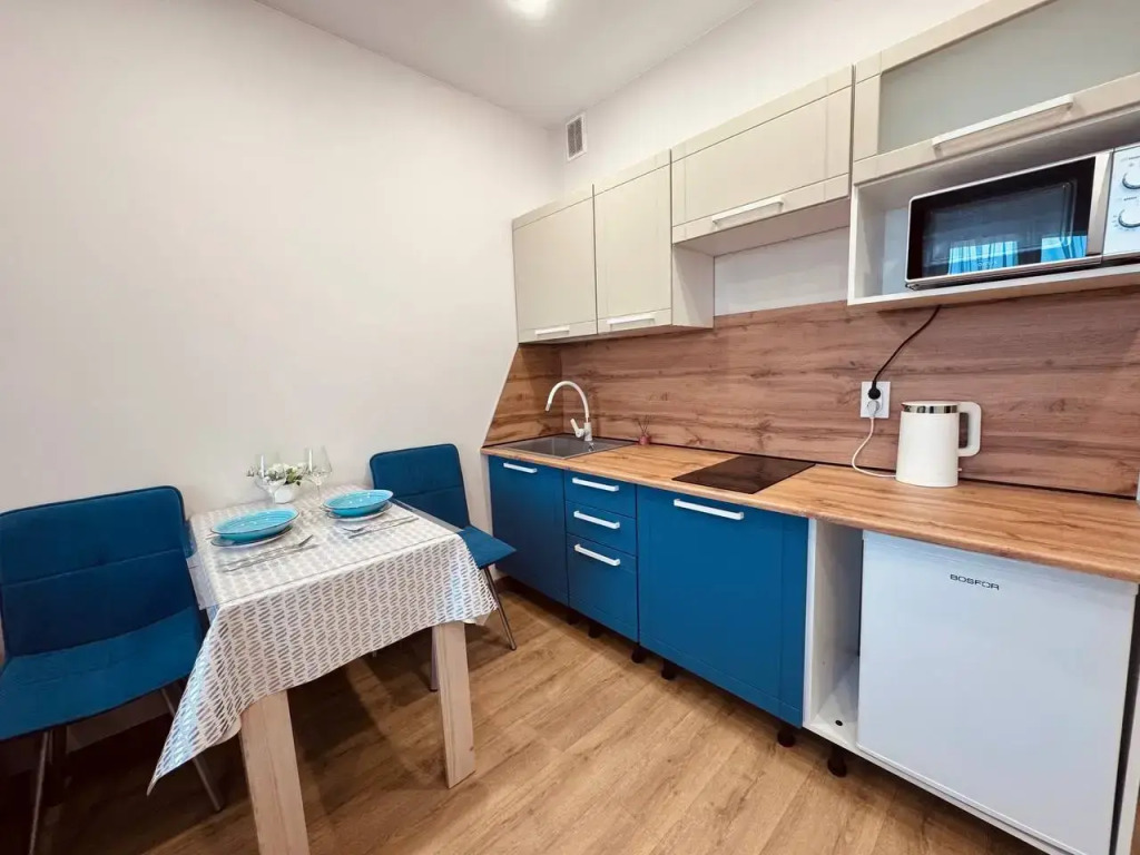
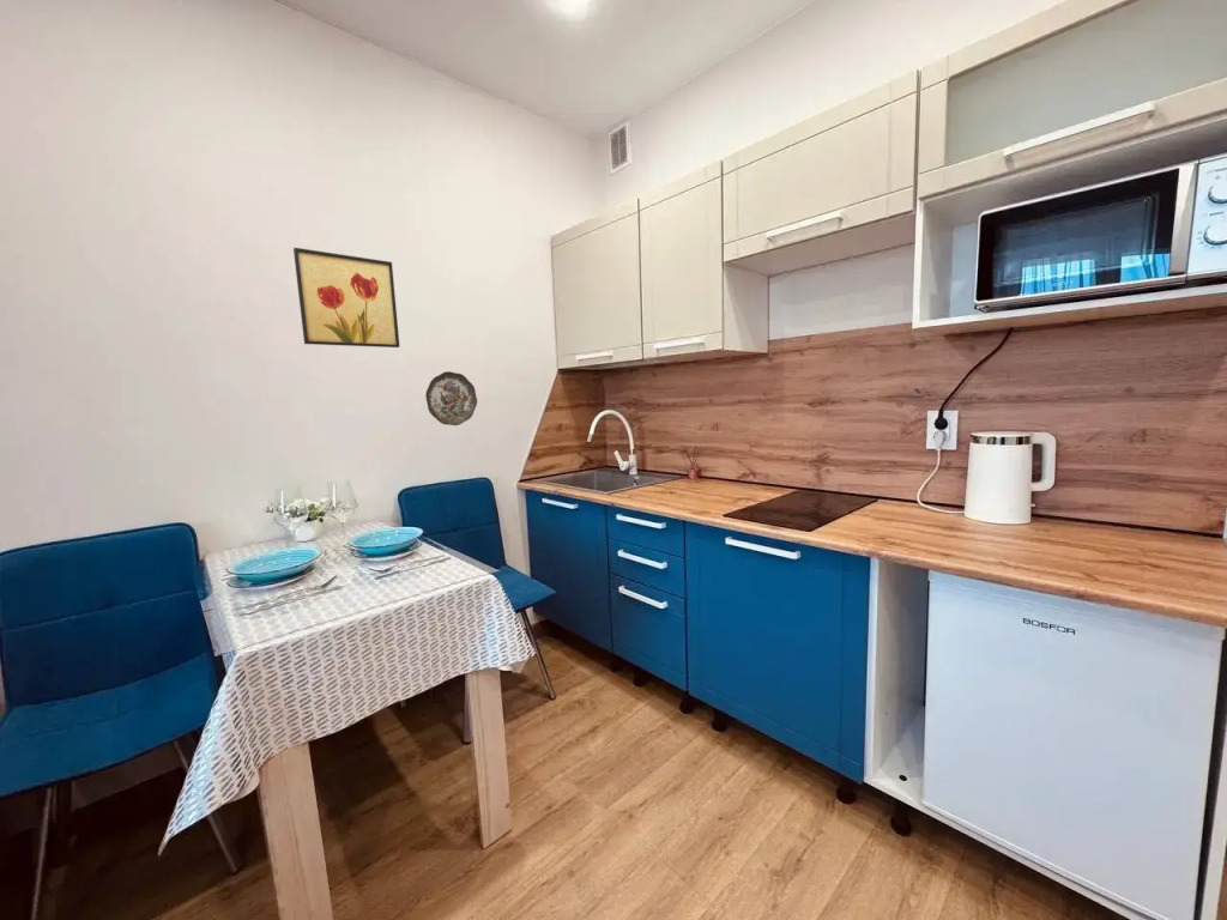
+ decorative plate (451, 398)
+ wall art (349, 301)
